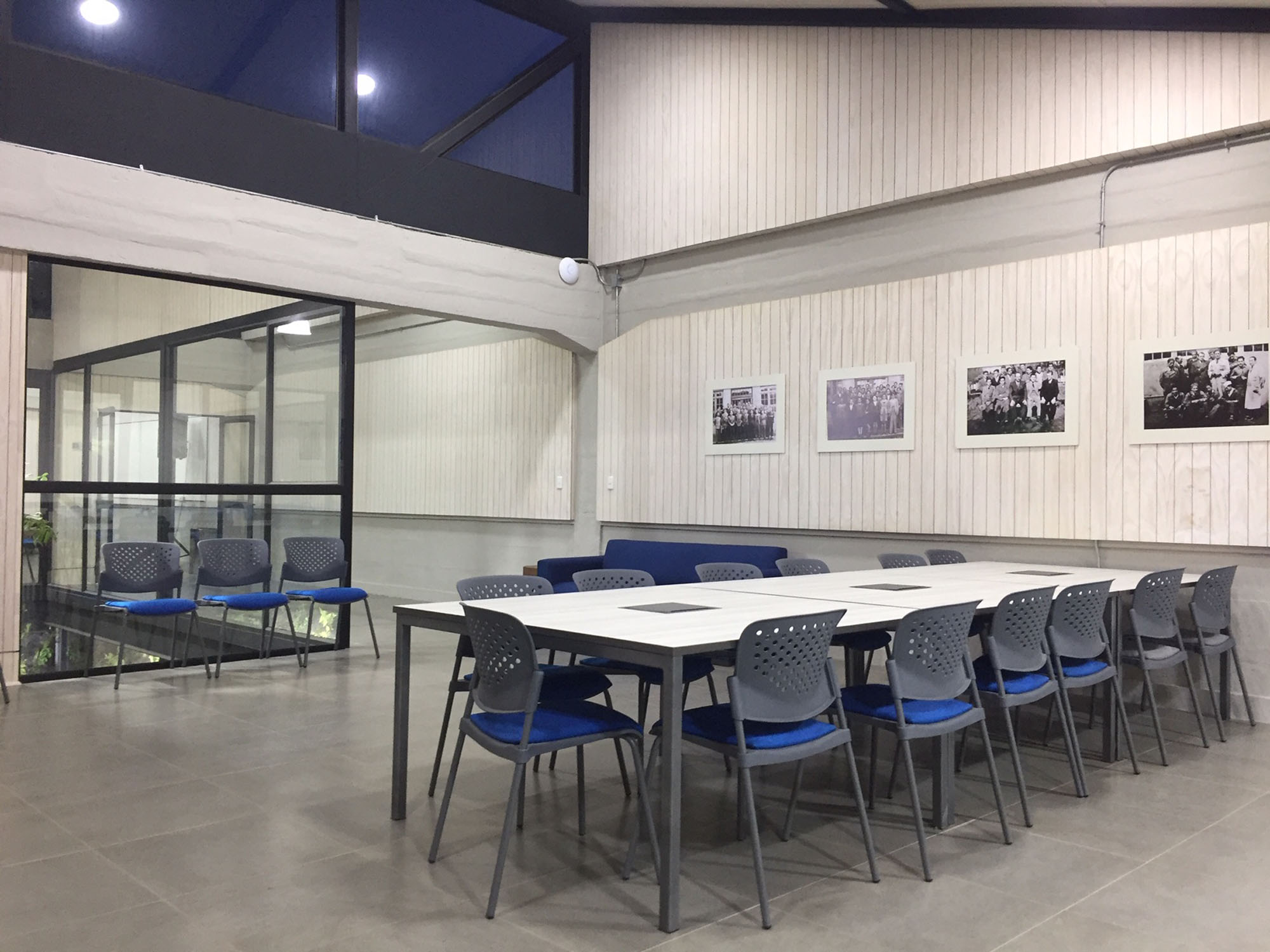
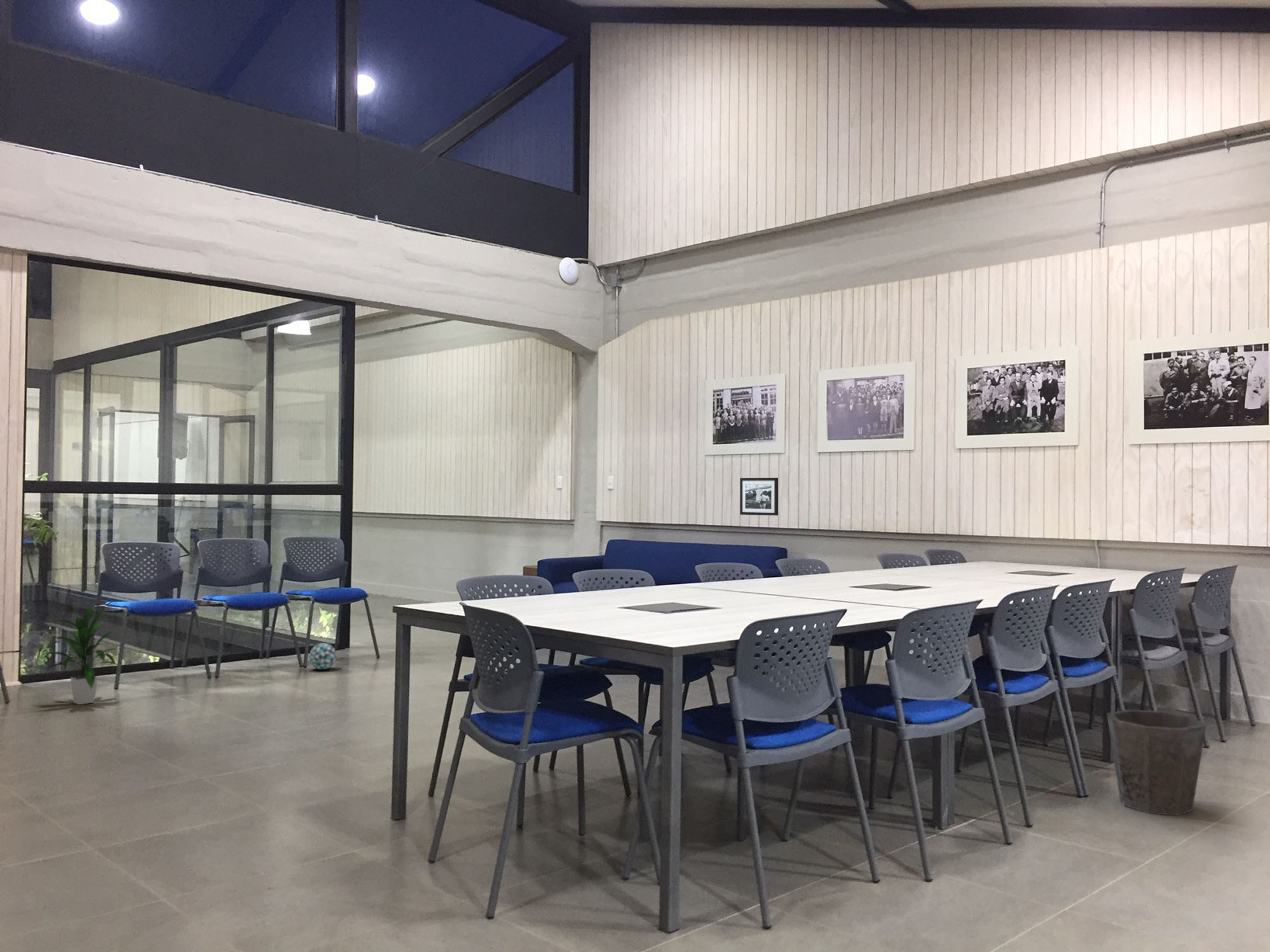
+ waste bin (1155, 762)
+ picture frame (758, 496)
+ decorative ball (323, 656)
+ indoor plant (83, 655)
